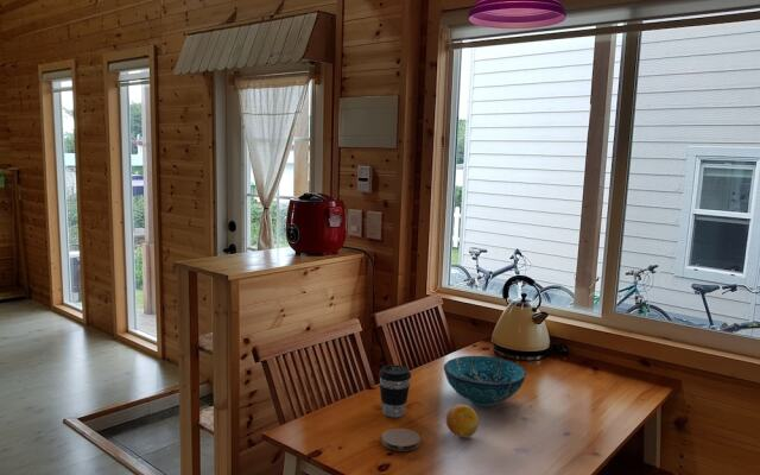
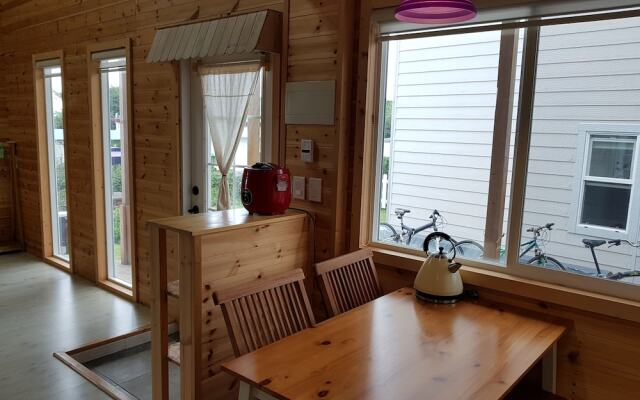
- coaster (400, 439)
- fruit (462, 420)
- coffee cup (394, 391)
- decorative bowl (483, 384)
